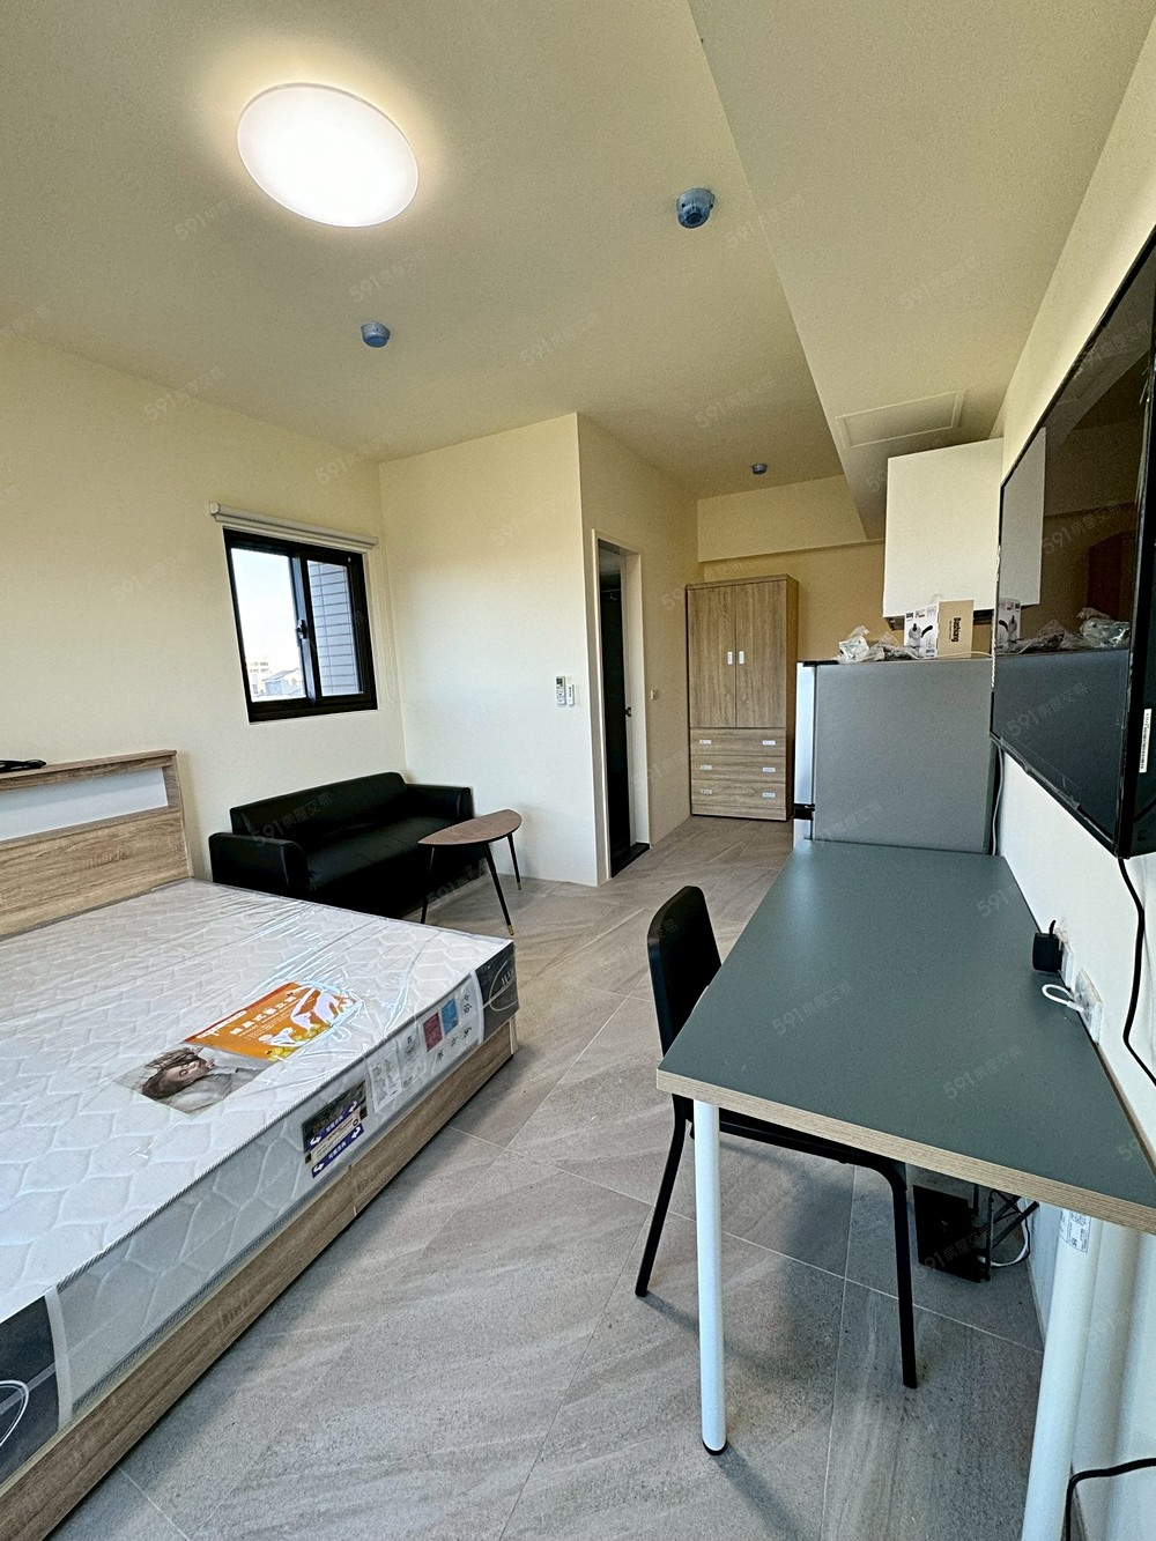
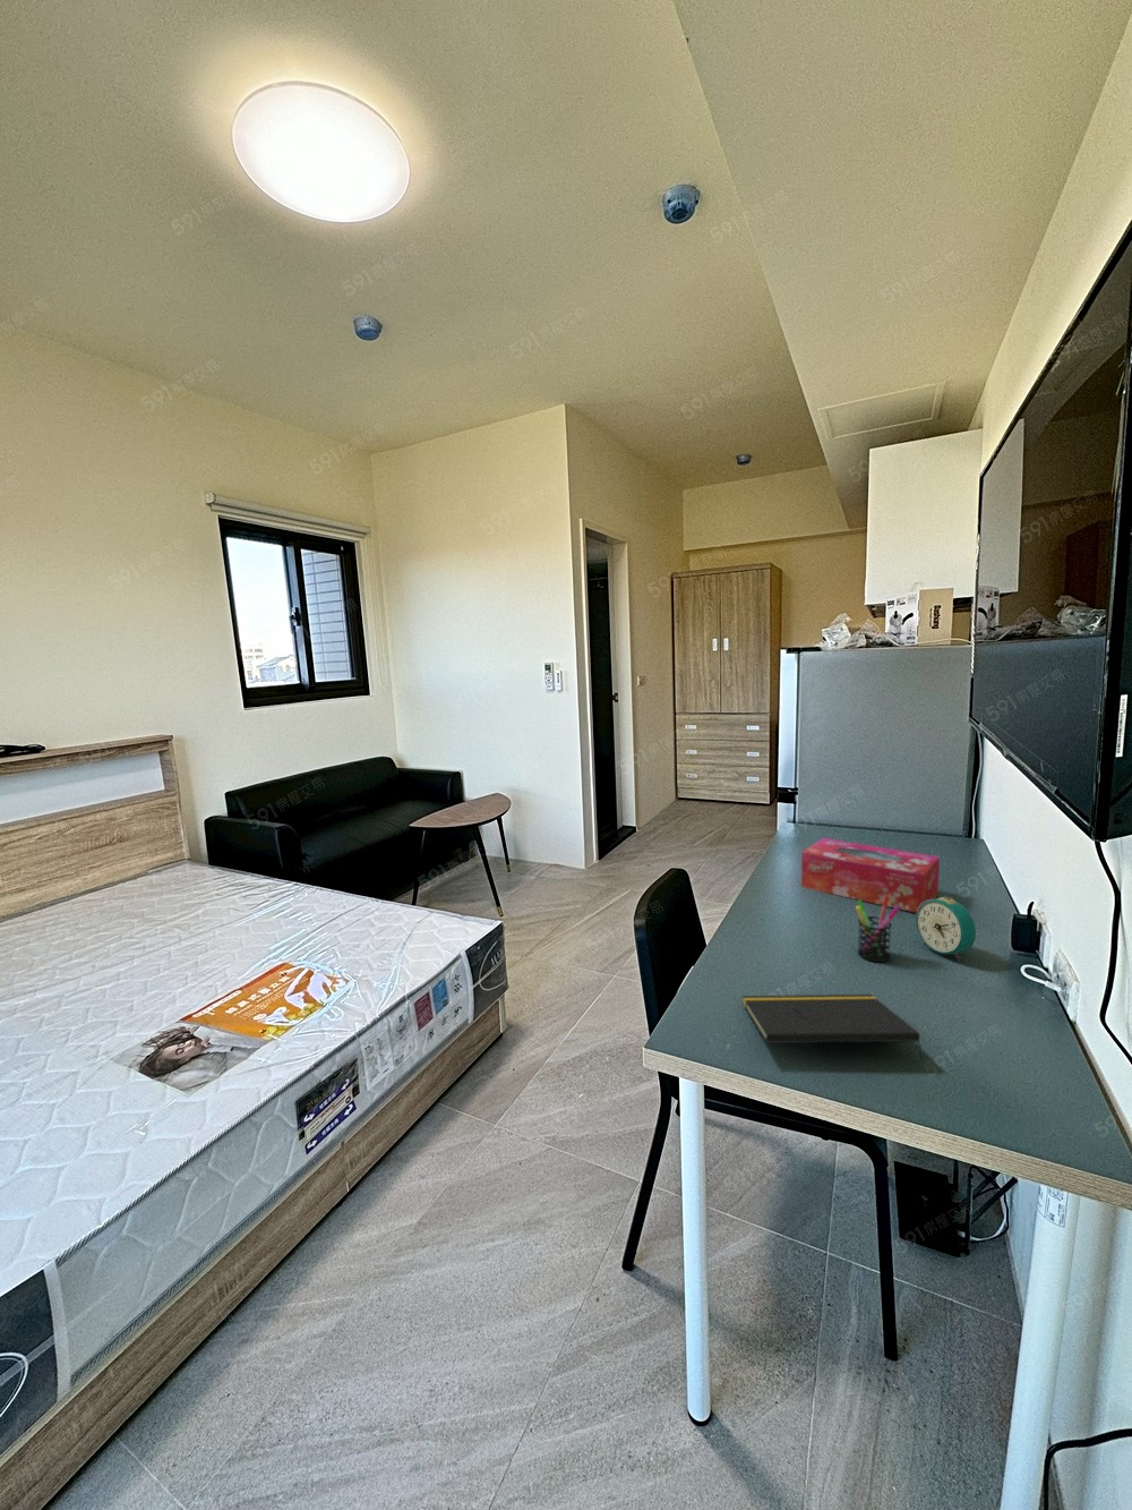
+ notepad (822, 1016)
+ pen holder (873, 925)
+ alarm clock (948, 923)
+ tissue box (867, 872)
